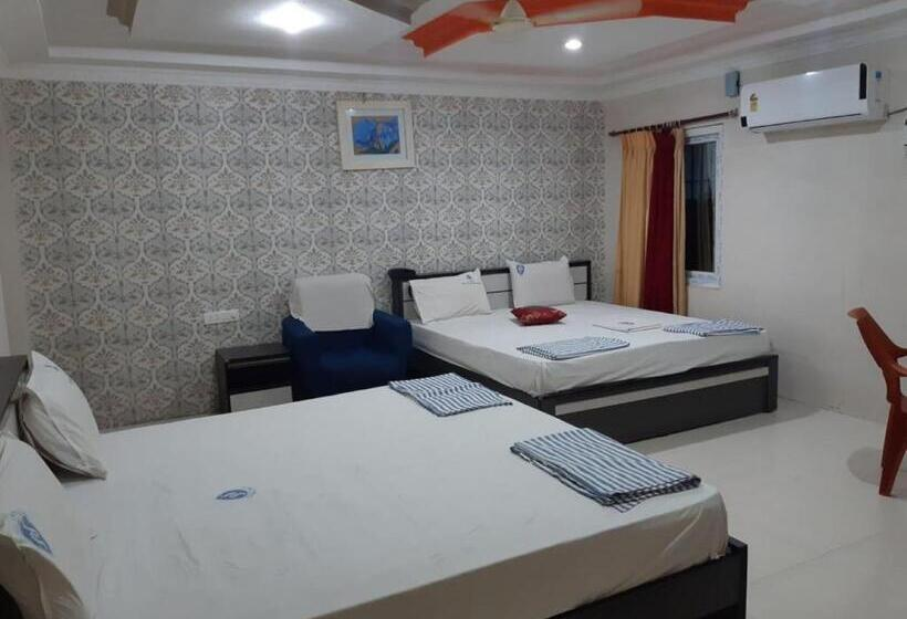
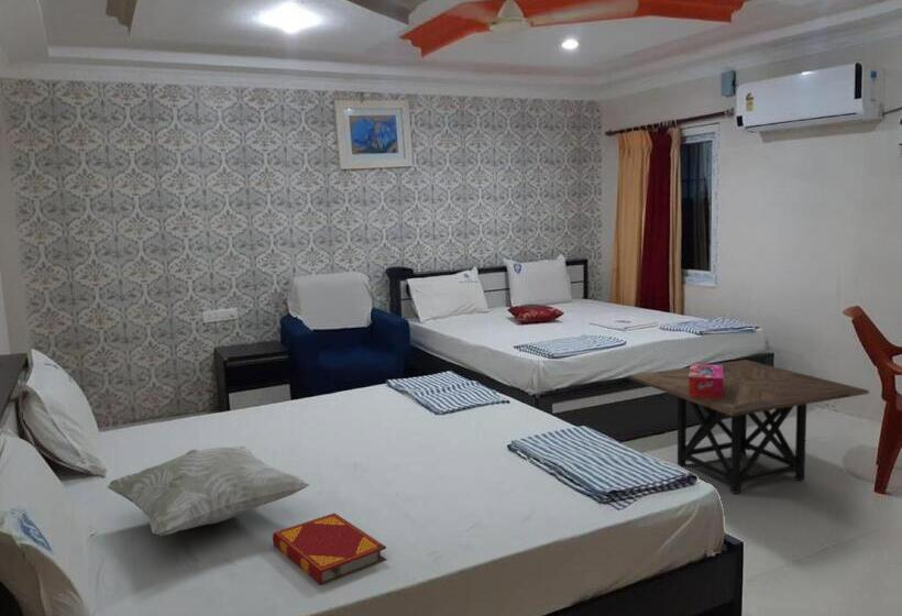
+ tissue box (705, 380)
+ decorative pillow (207, 485)
+ hardback book (328, 546)
+ side table (739, 427)
